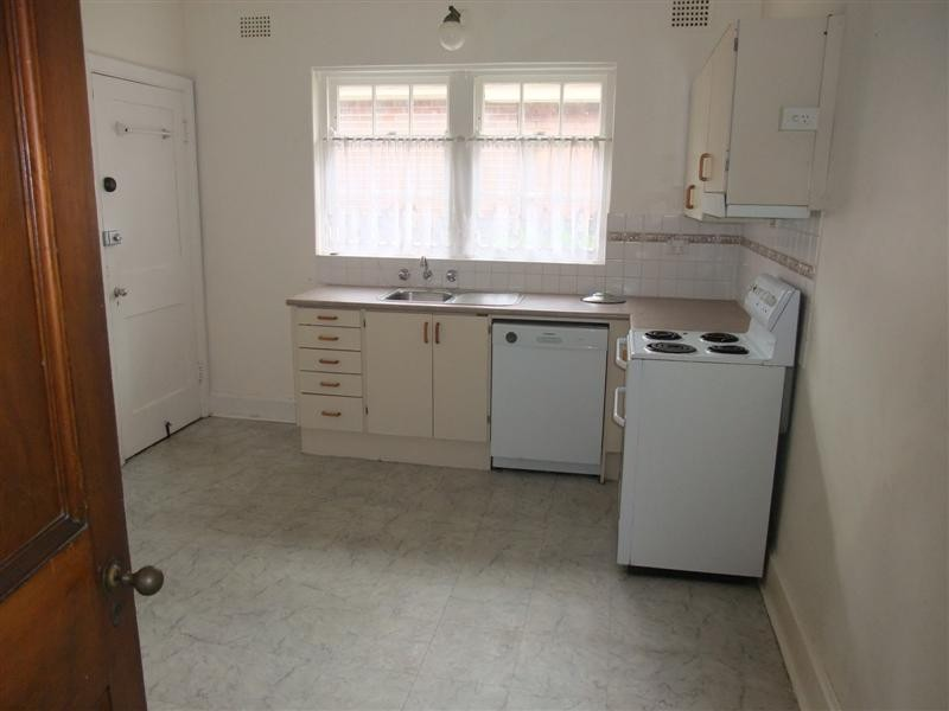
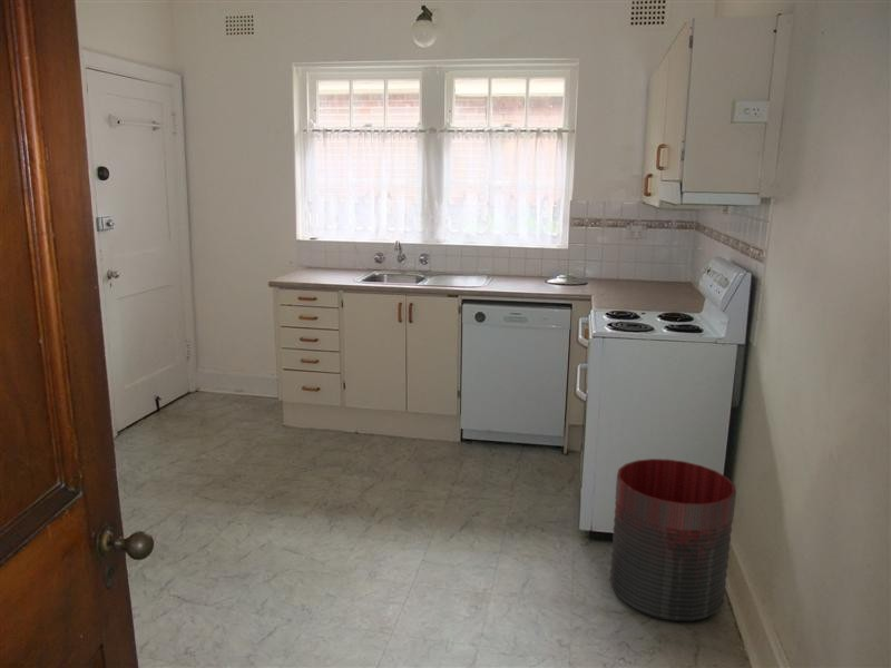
+ trash can (669, 536)
